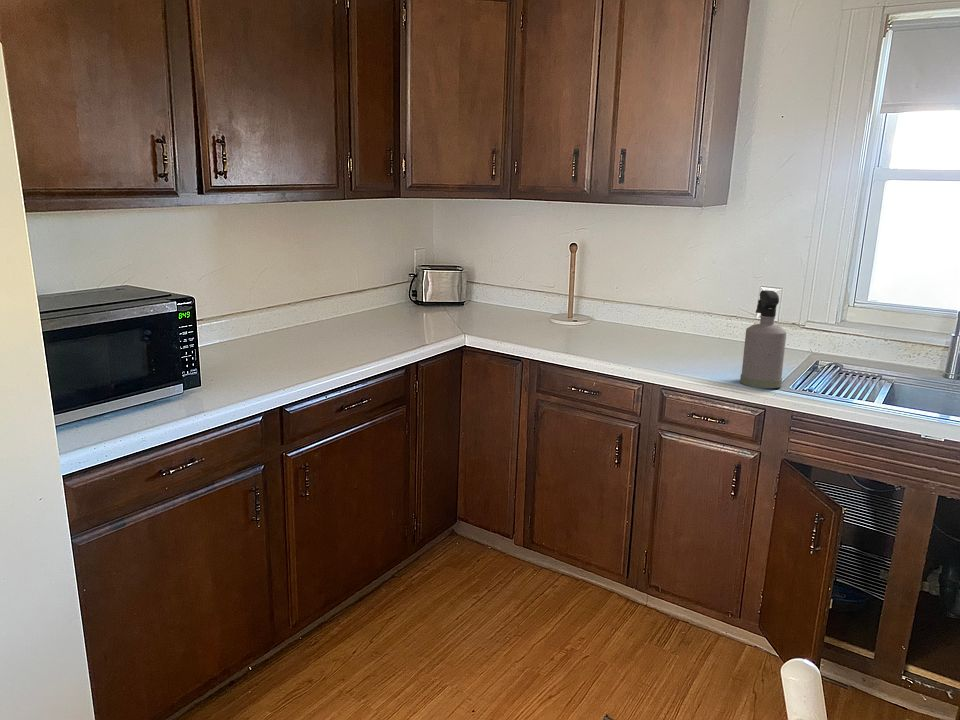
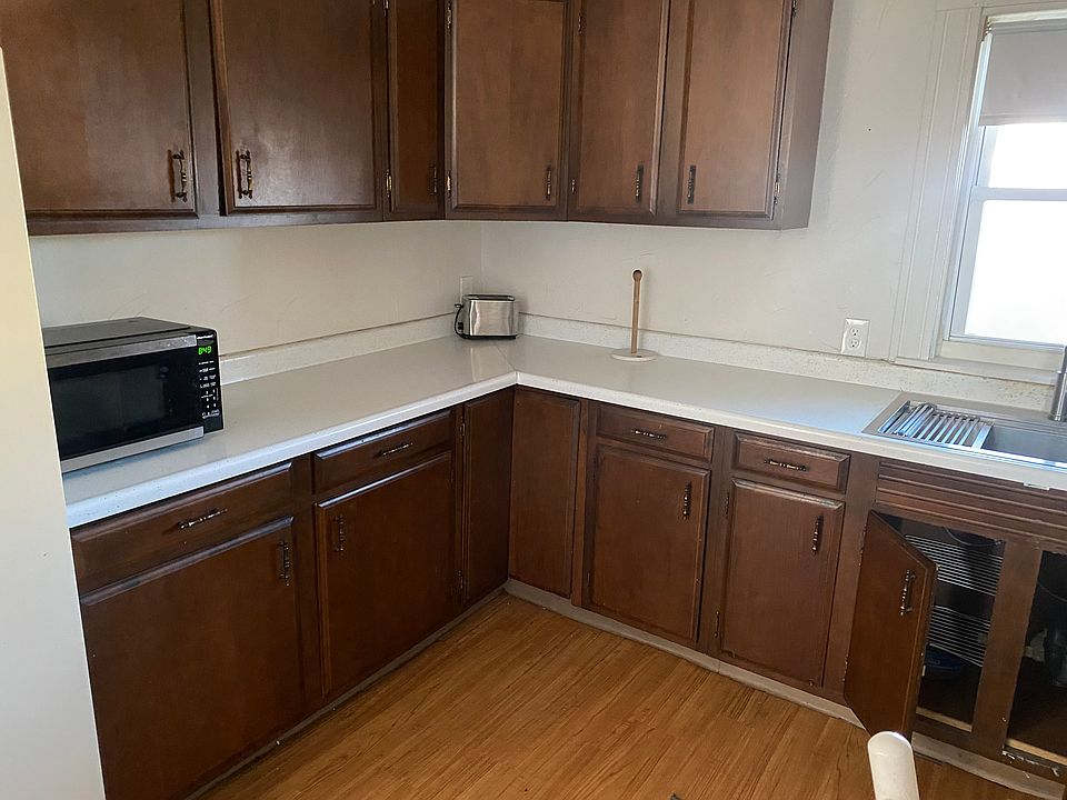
- spray bottle (764, 337)
